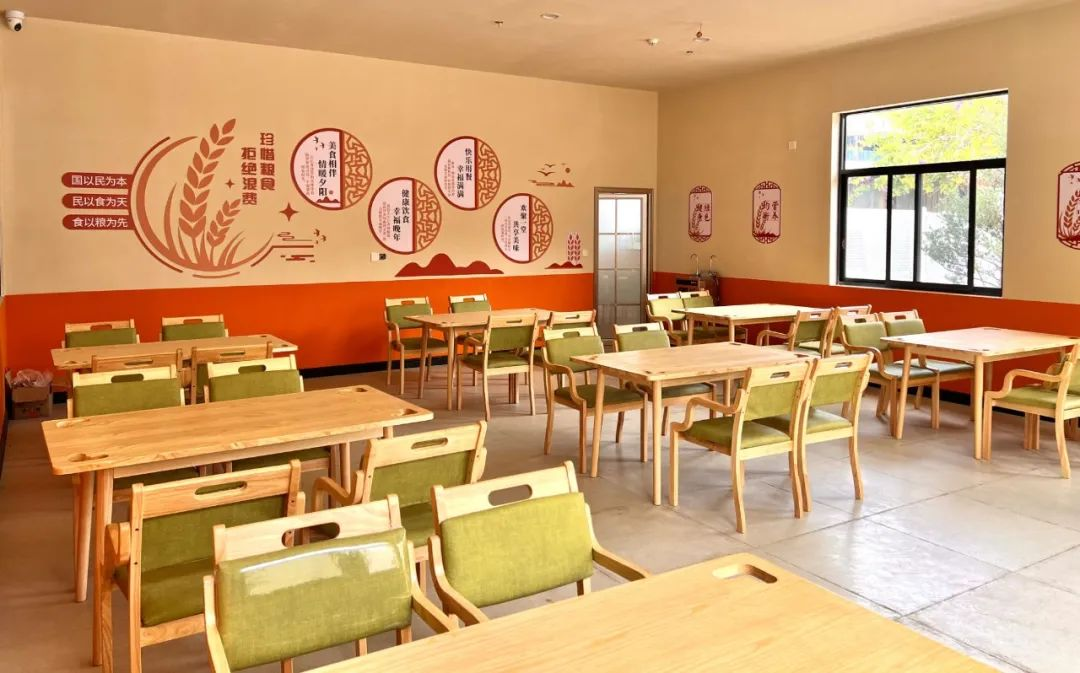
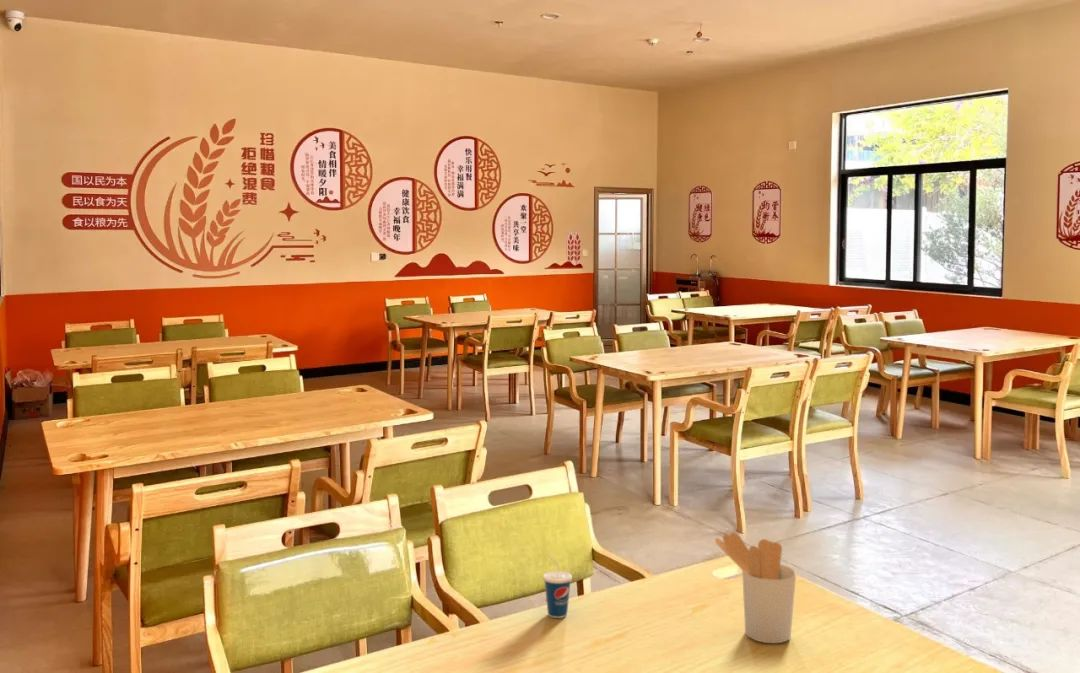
+ cup (557, 584)
+ utensil holder (755, 584)
